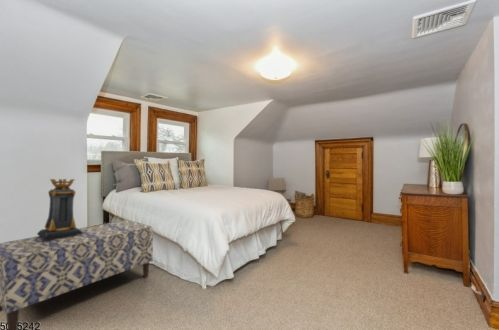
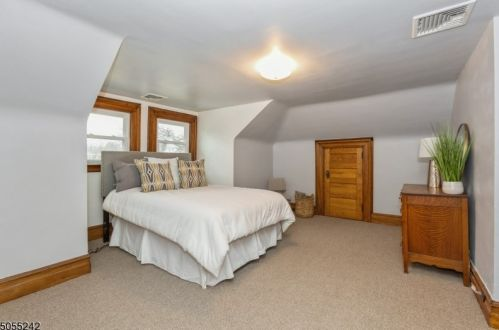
- bench (82, 263)
- pedestal (60, 207)
